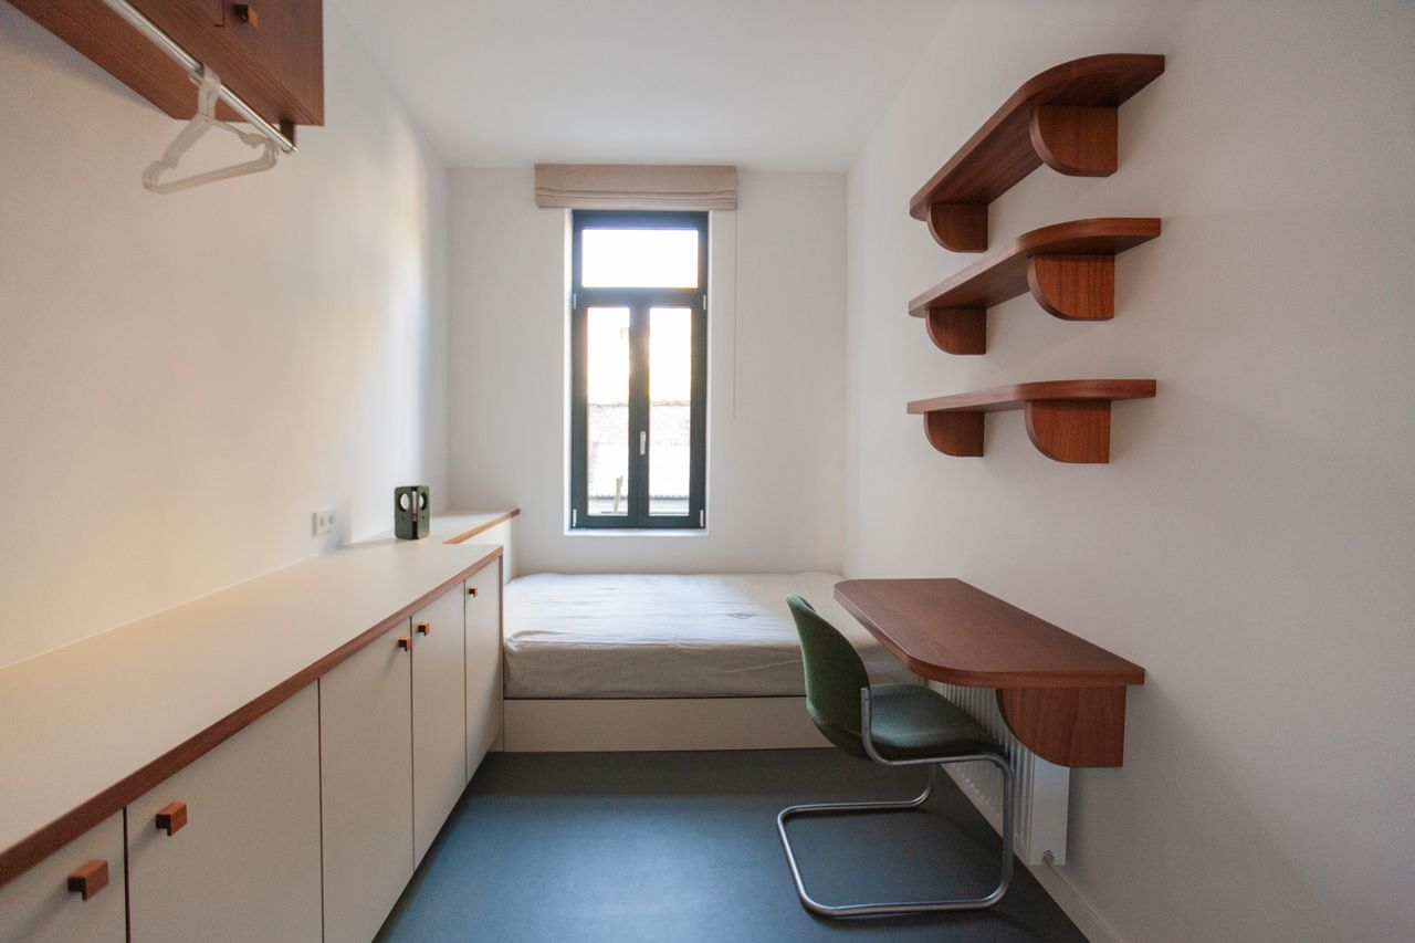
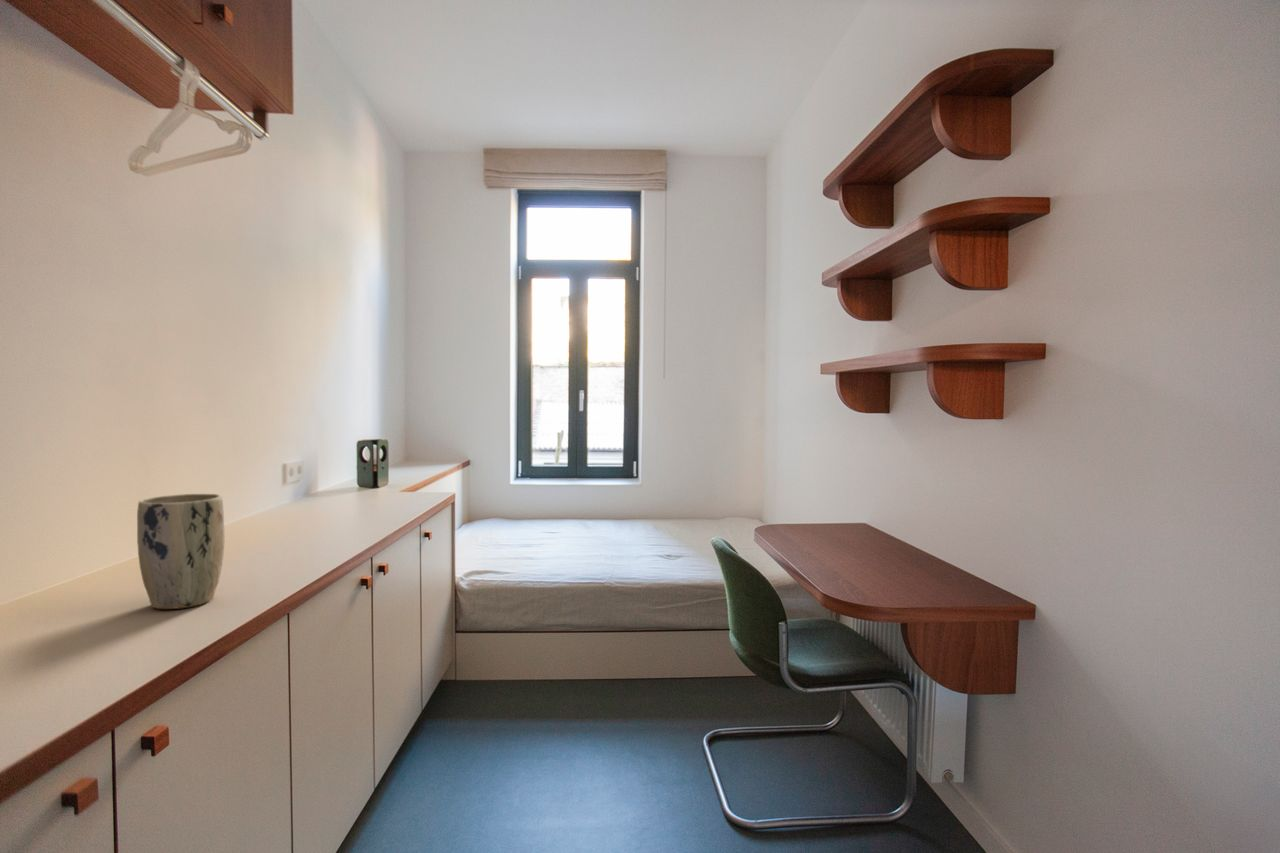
+ plant pot (182, 550)
